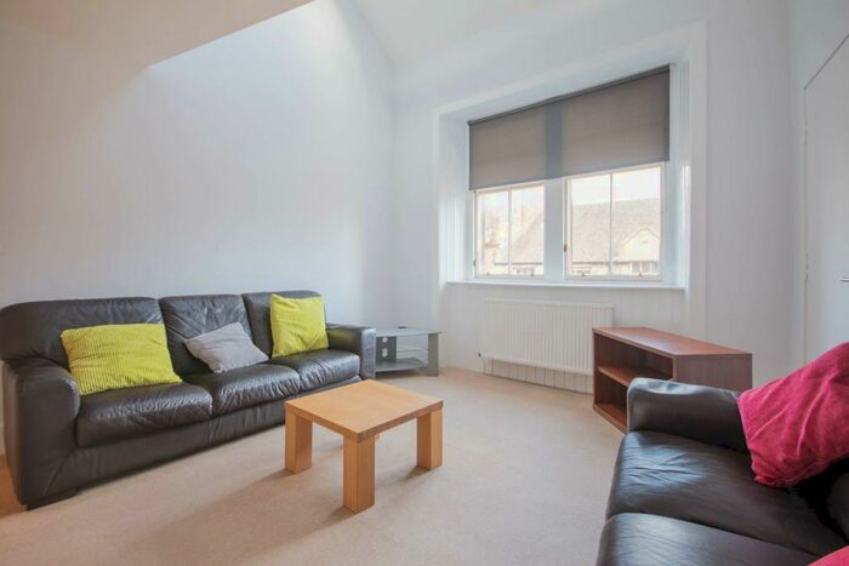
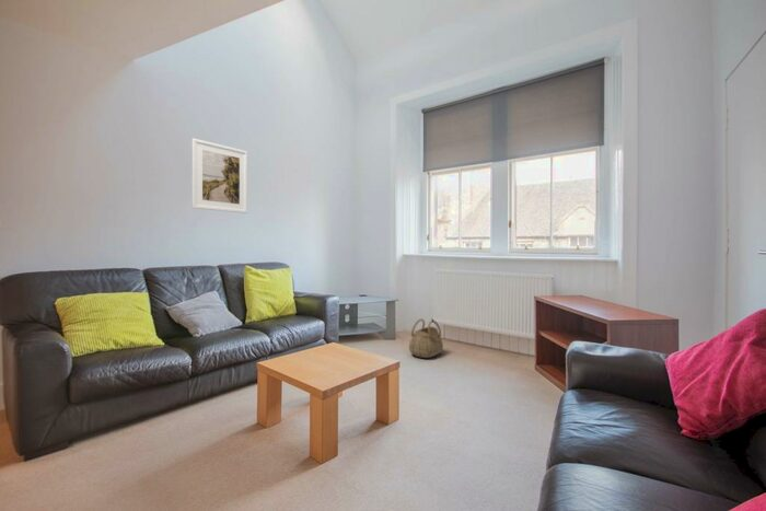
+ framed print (221, 177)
+ basket (426, 337)
